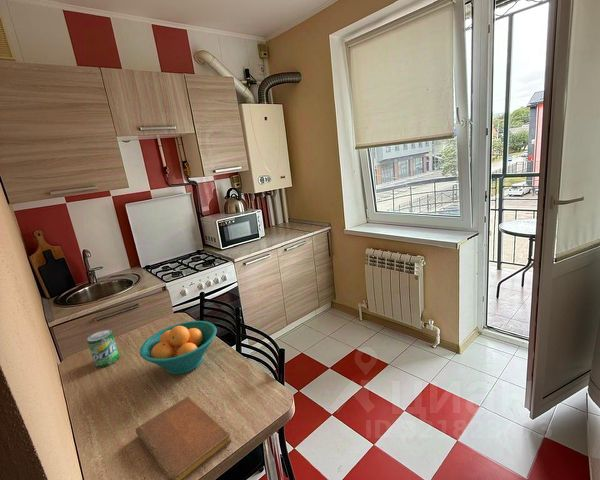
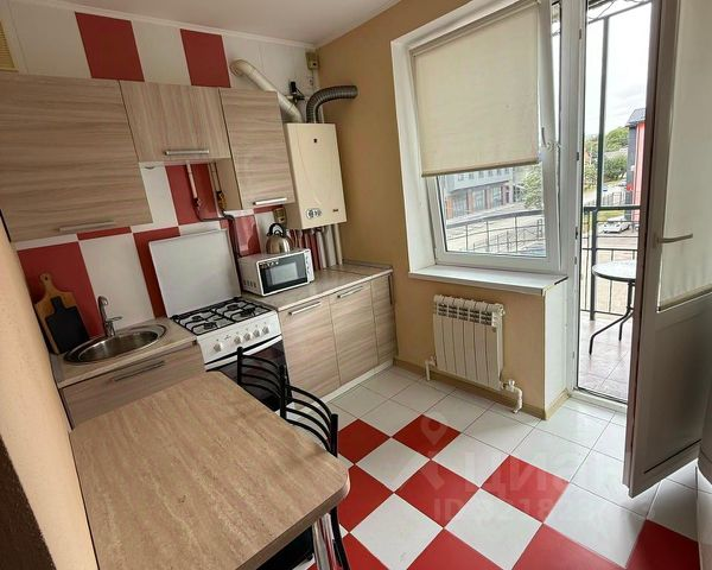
- fruit bowl (181, 345)
- notebook (182, 434)
- beverage can (103, 348)
